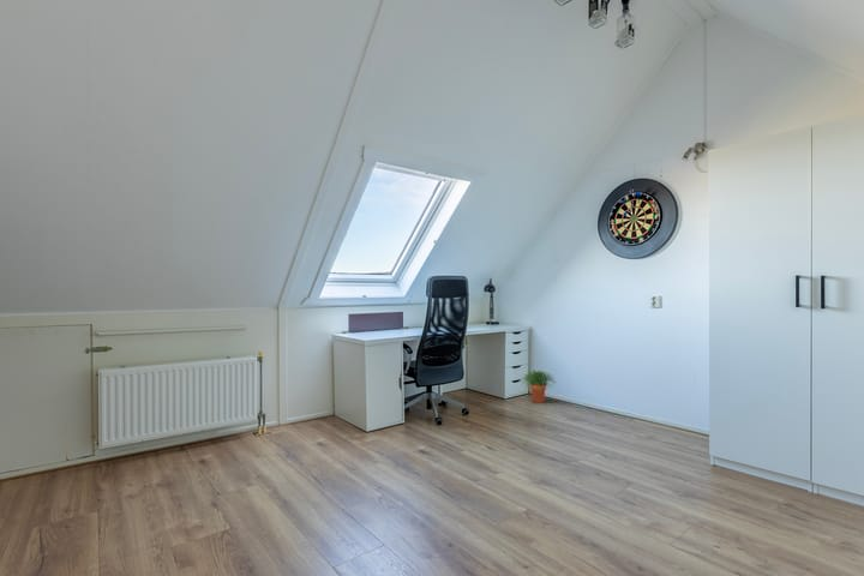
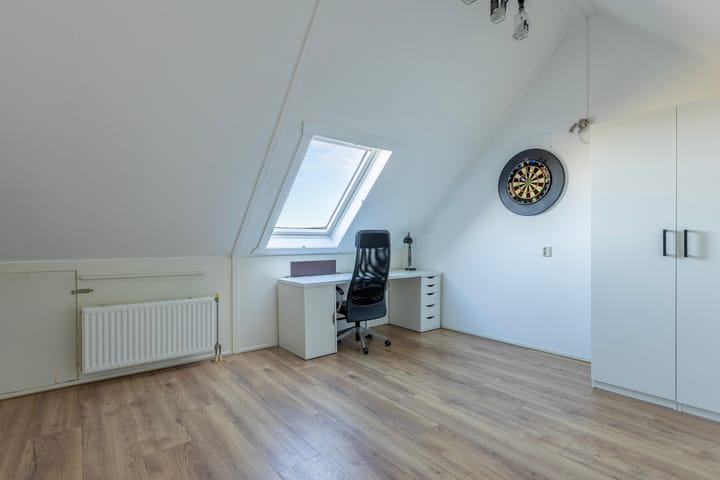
- potted plant (538, 385)
